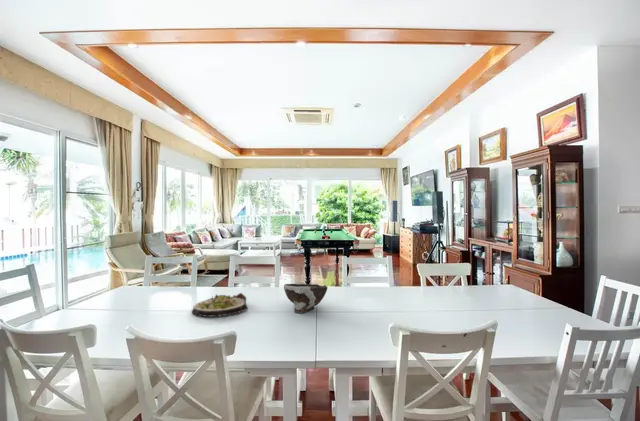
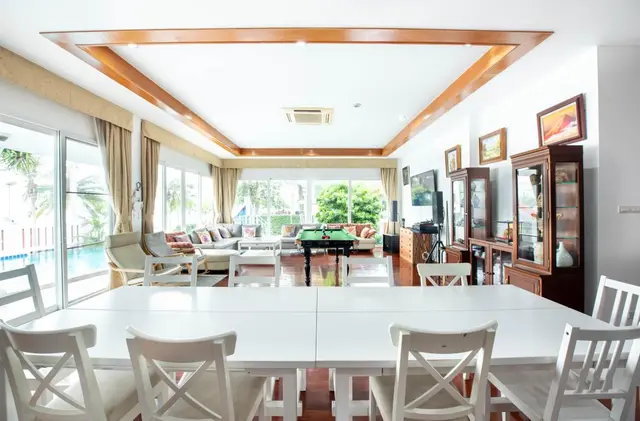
- bowl (305, 294)
- salad plate (219, 303)
